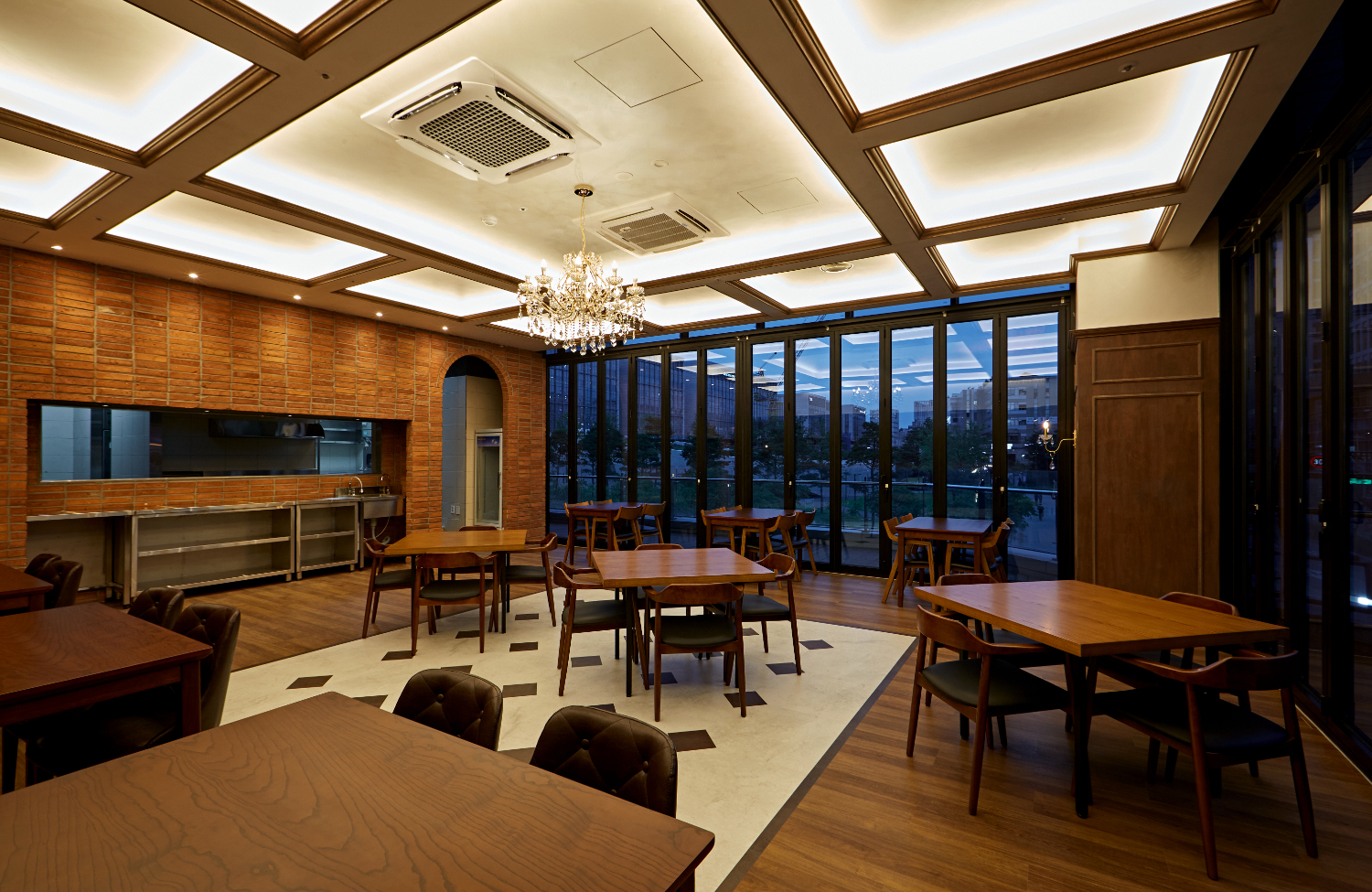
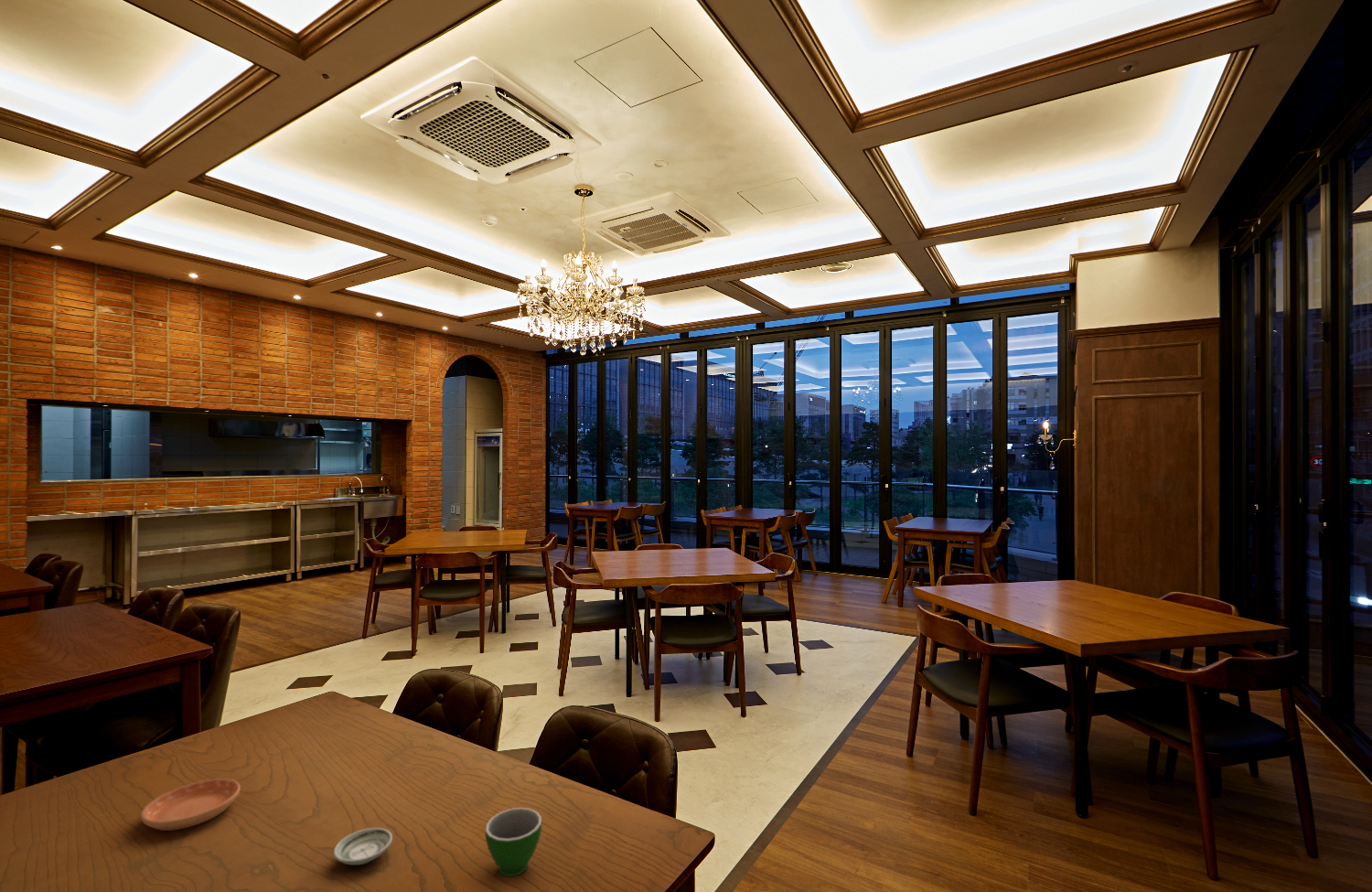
+ saucer (363, 849)
+ saucer (192, 805)
+ teacup (510, 842)
